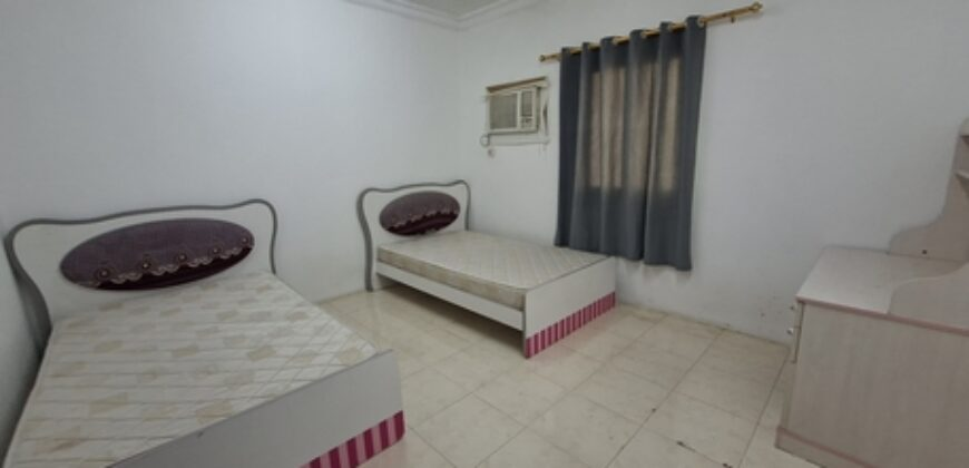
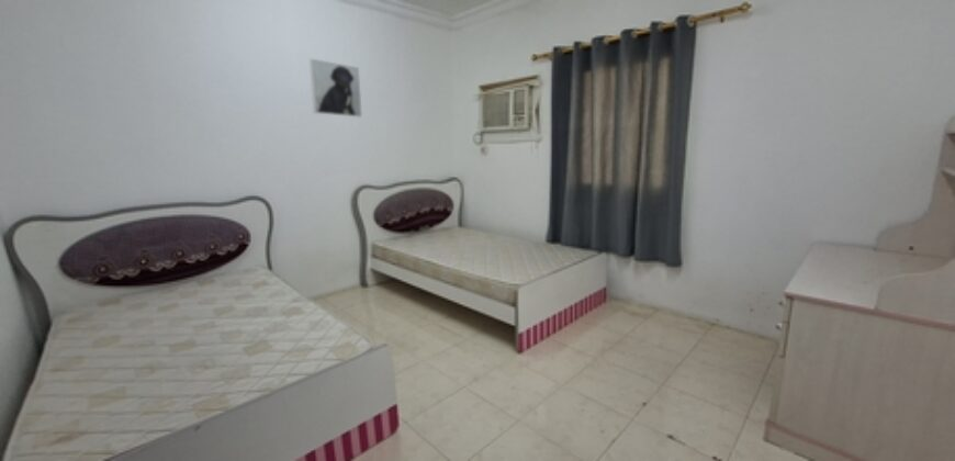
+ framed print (336, 89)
